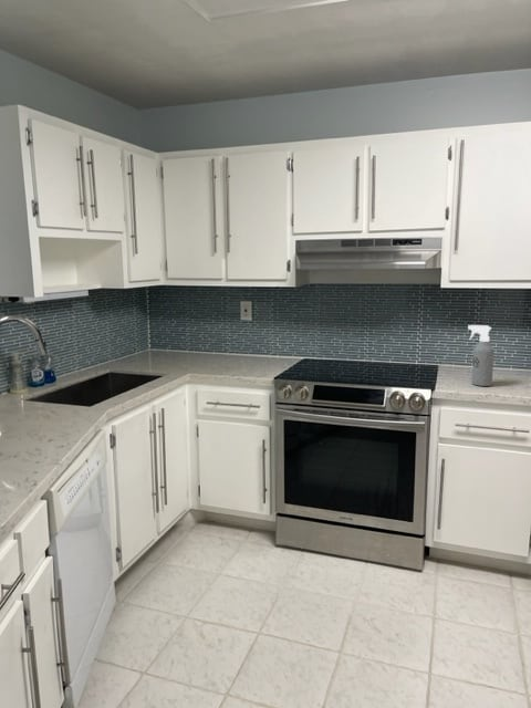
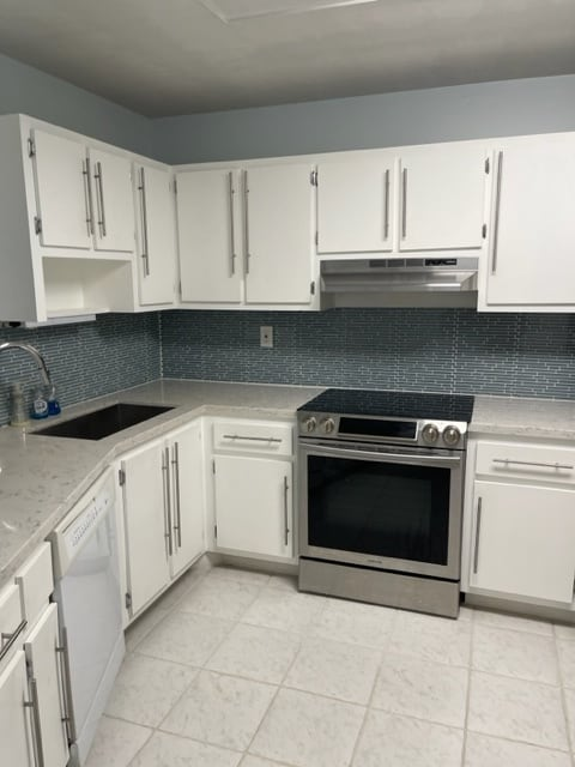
- spray bottle (480, 354)
